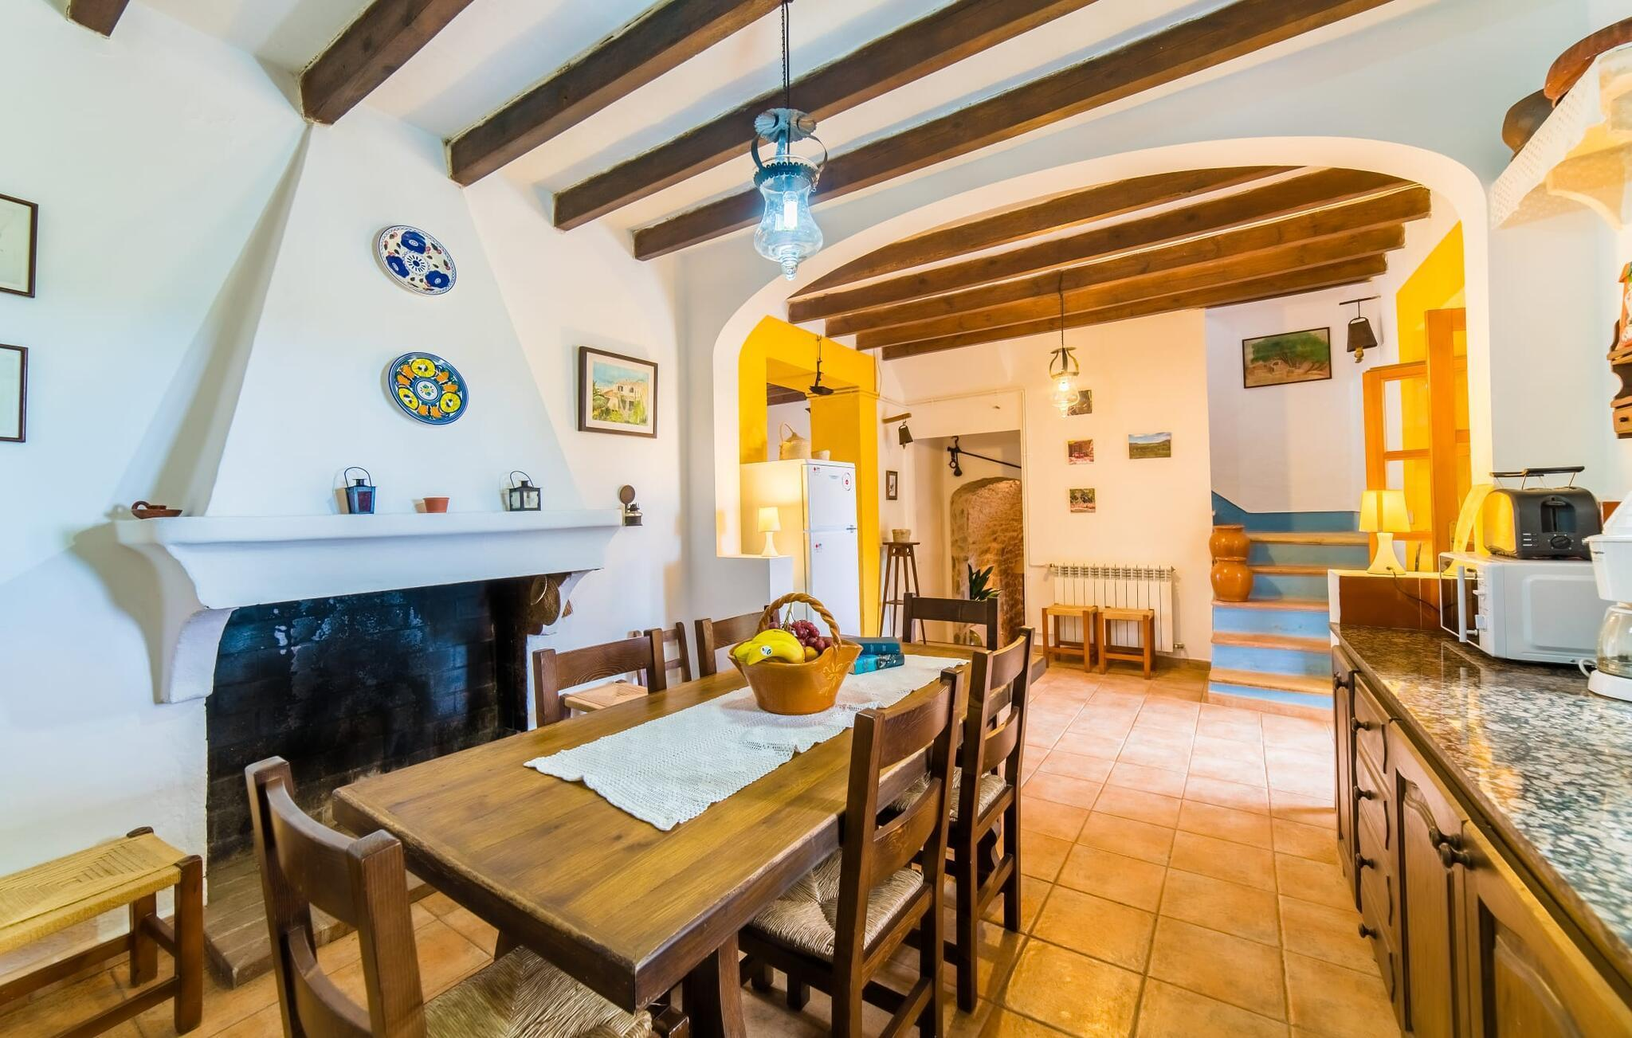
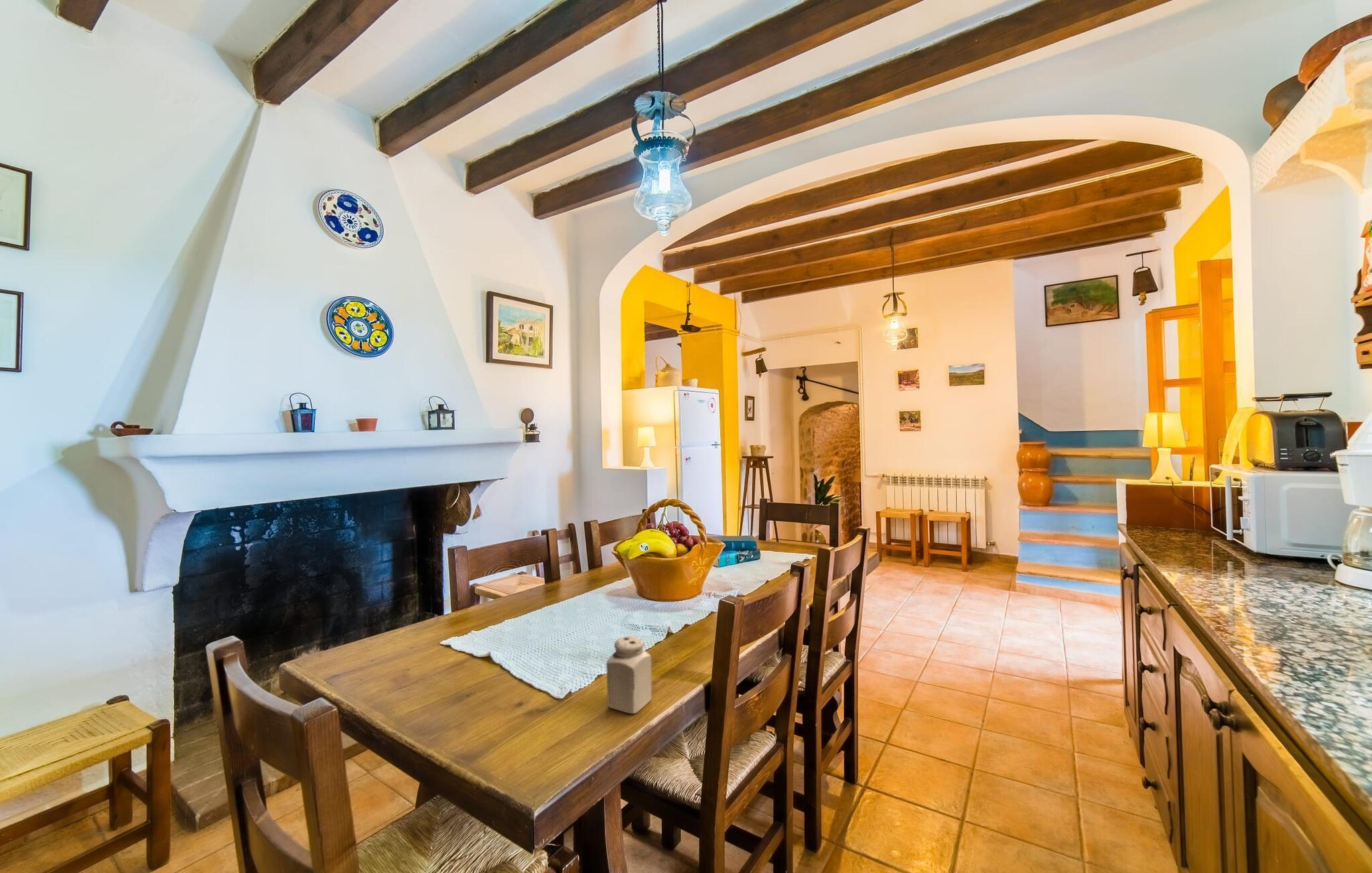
+ salt shaker (629, 671)
